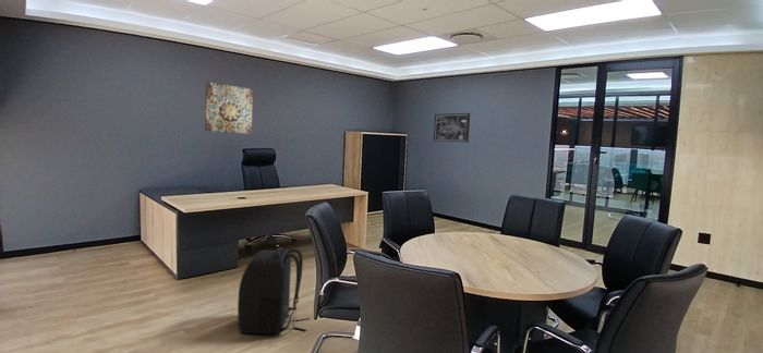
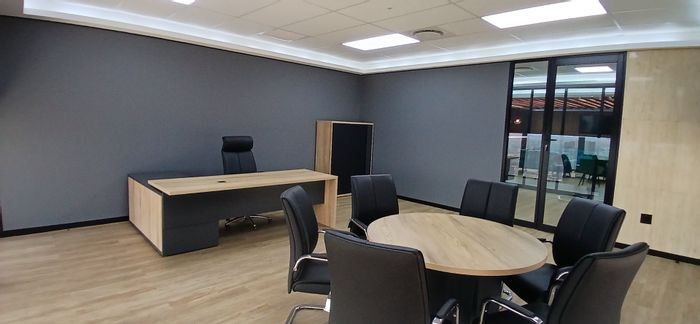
- backpack (275, 287)
- wall art (450, 127)
- wall art (229, 109)
